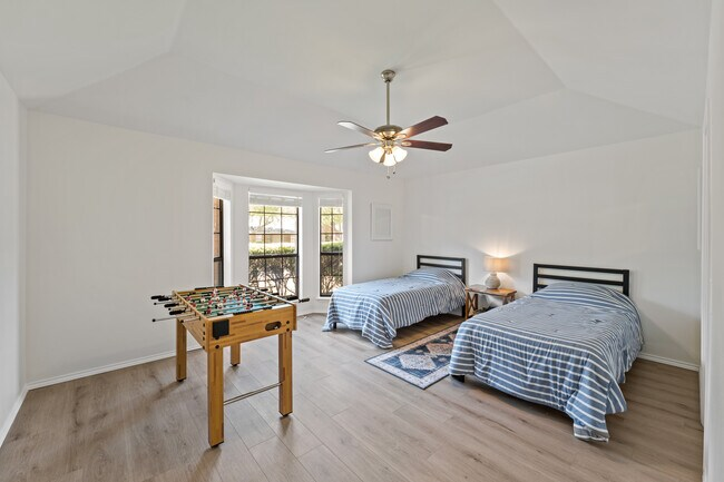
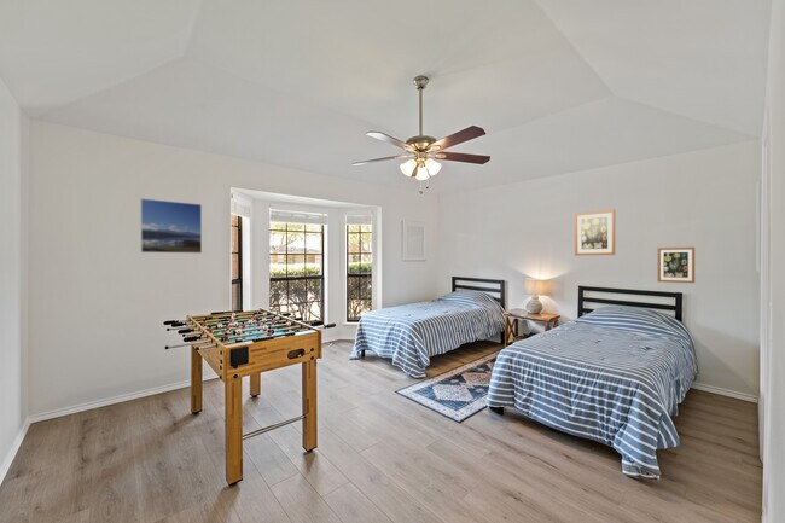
+ wall art (675, 265)
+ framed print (171, 227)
+ wall art (593, 233)
